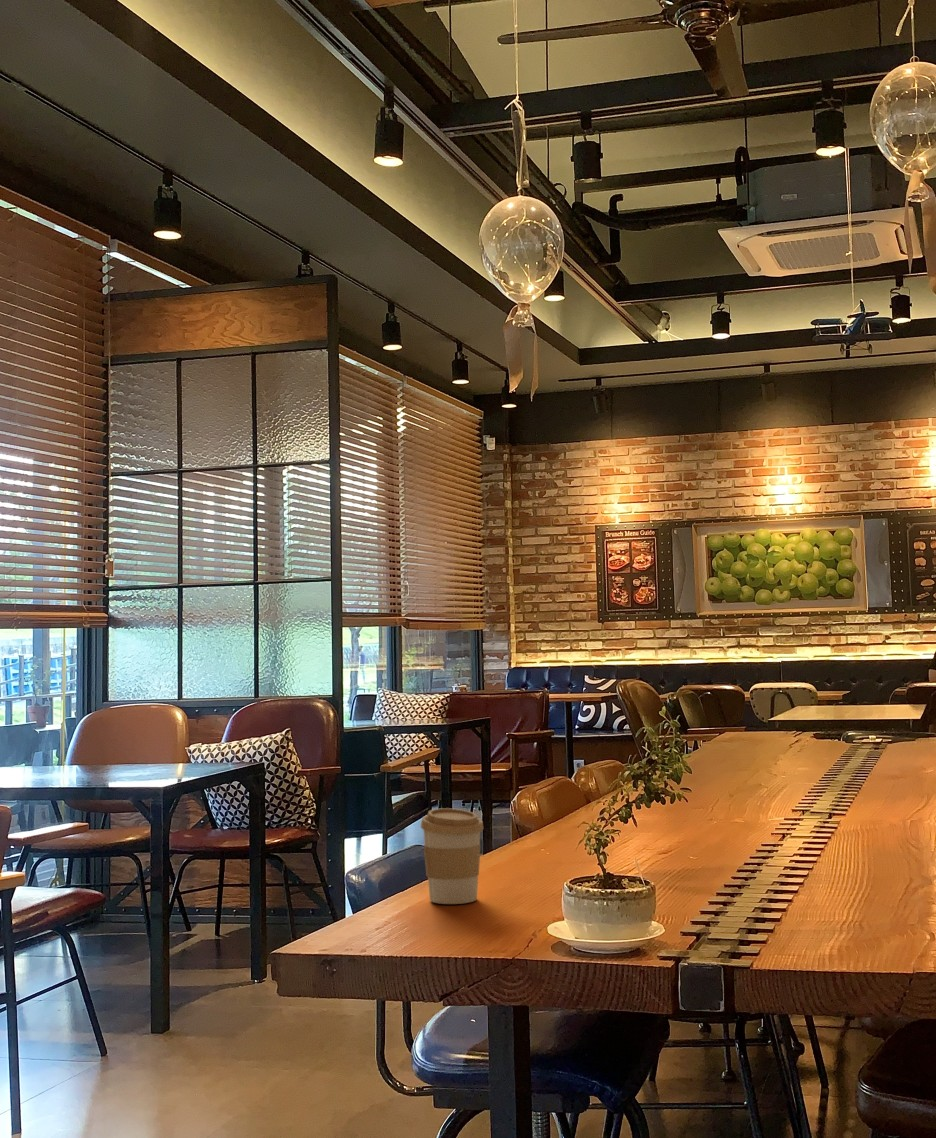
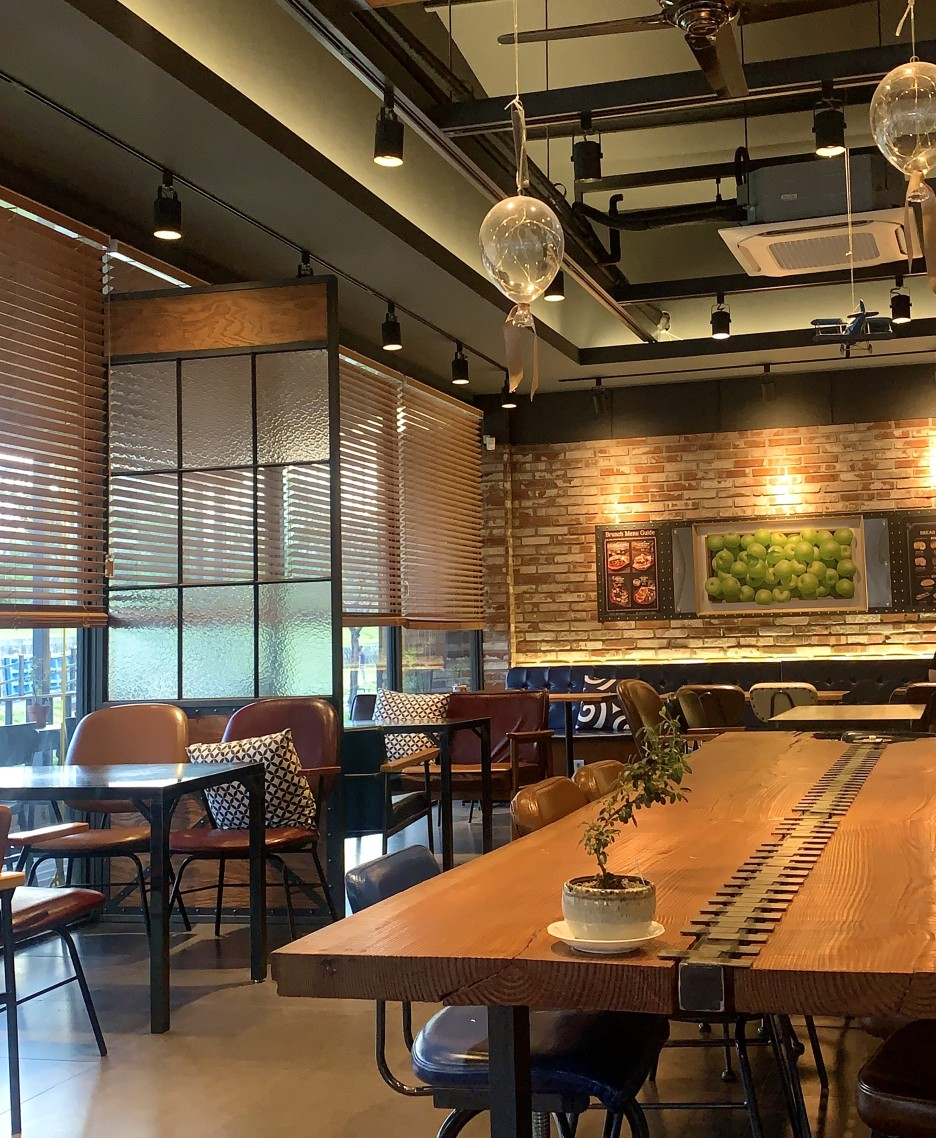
- coffee cup (452, 854)
